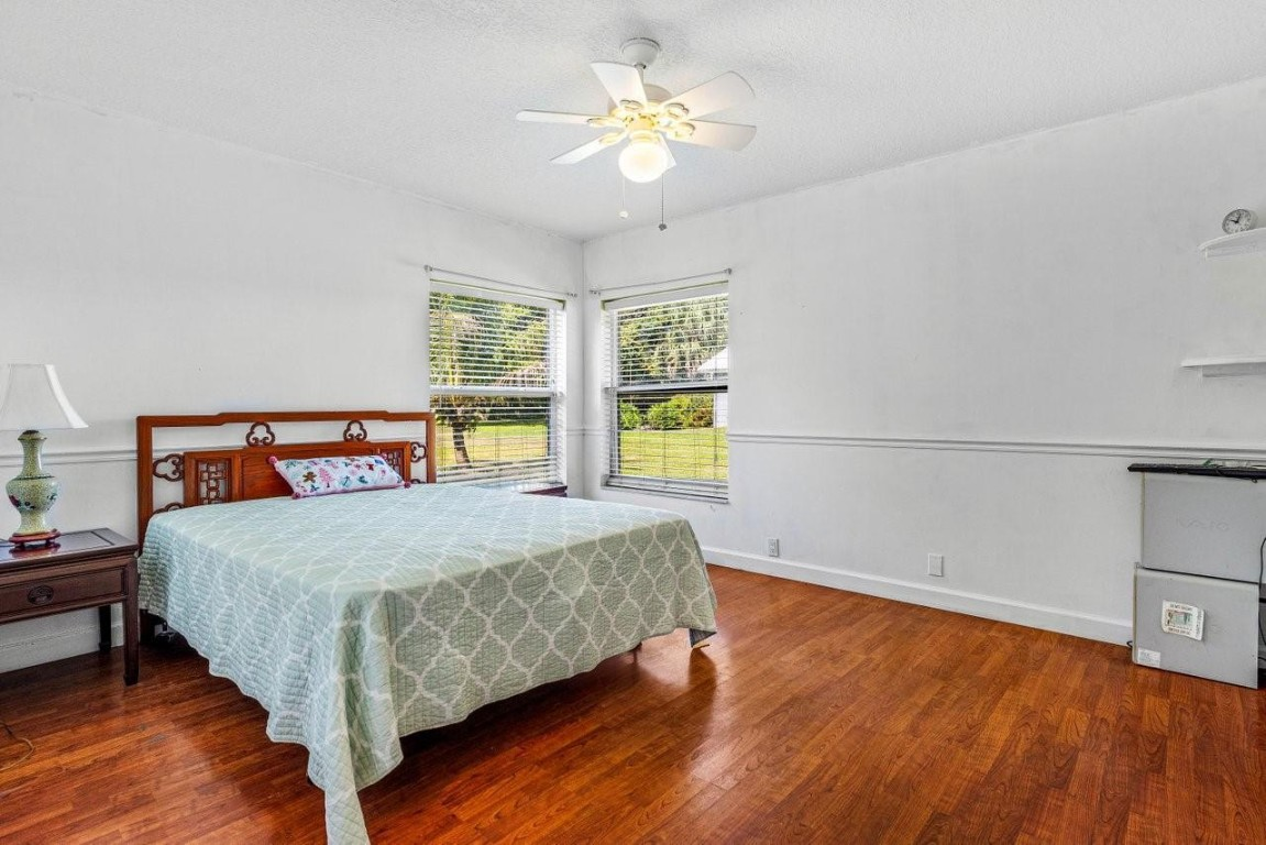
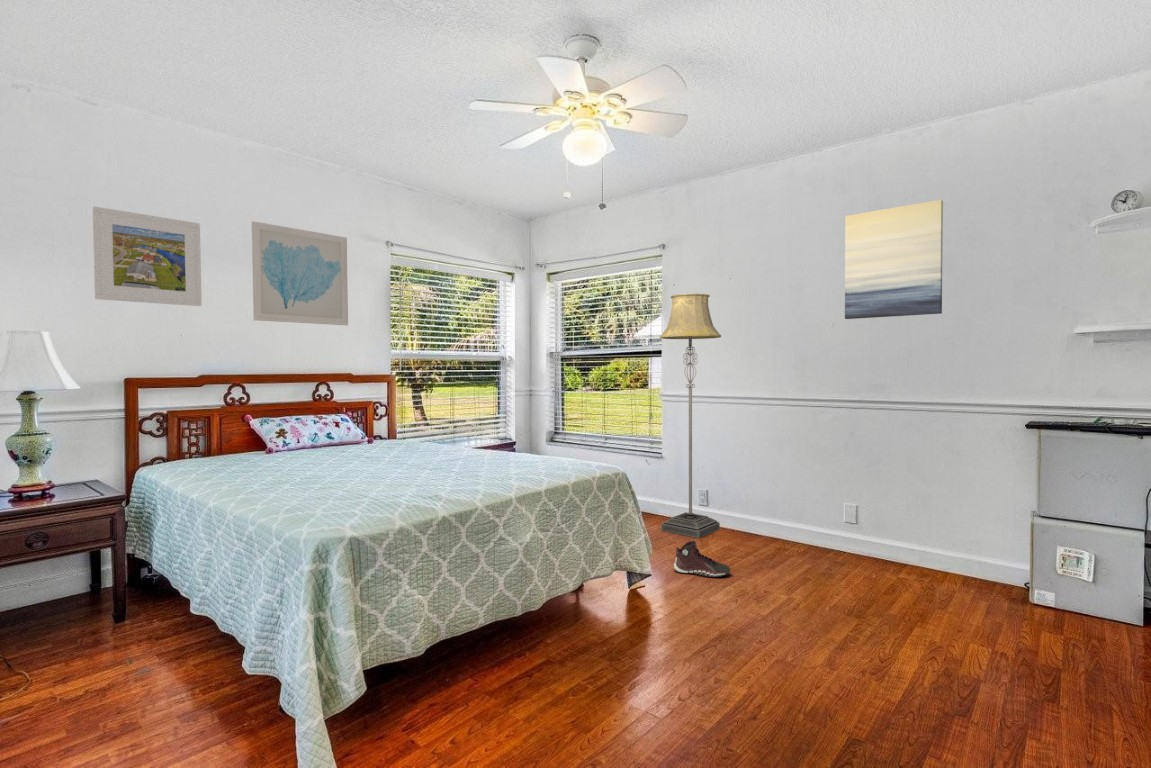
+ wall art (891, 262)
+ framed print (150, 259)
+ sneaker (701, 557)
+ wall art (302, 276)
+ floor lamp (690, 413)
